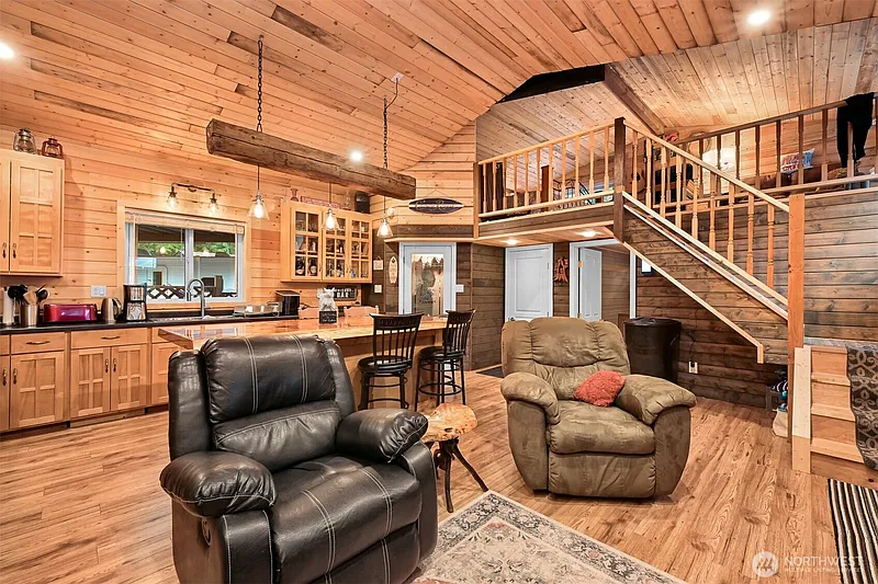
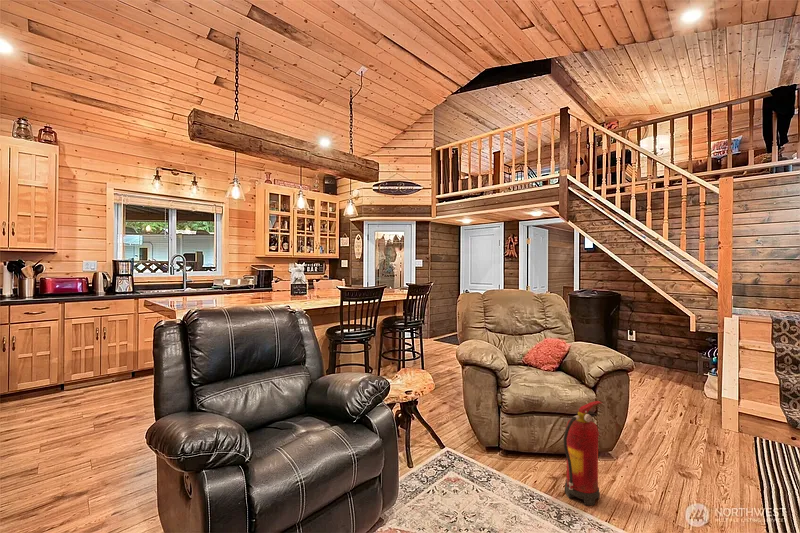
+ fire extinguisher (580, 449)
